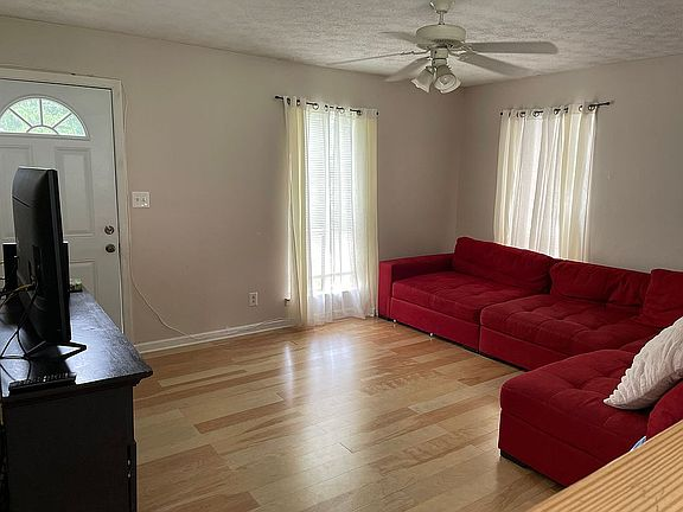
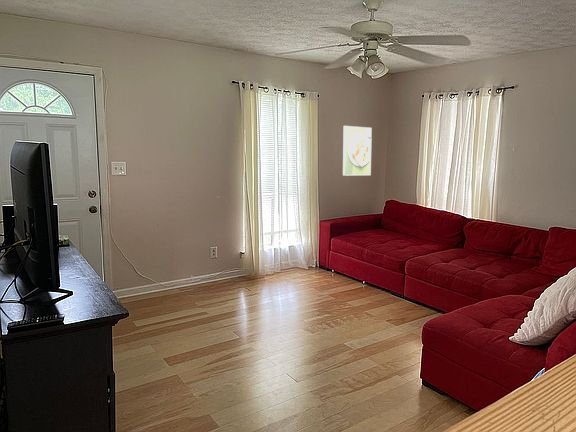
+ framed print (357, 151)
